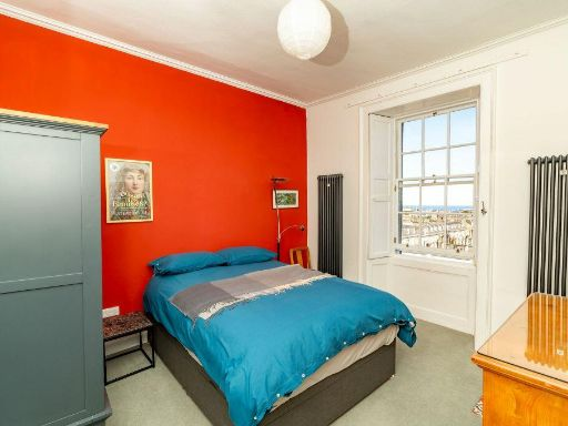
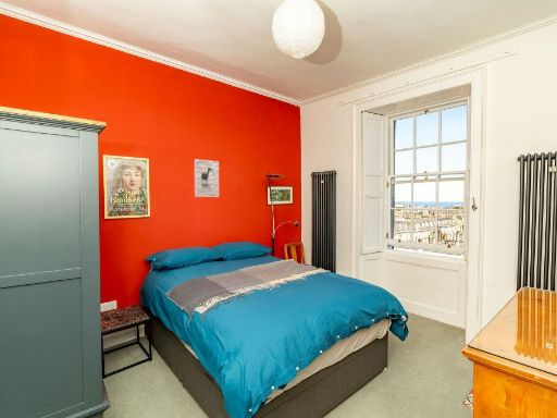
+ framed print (207, 179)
